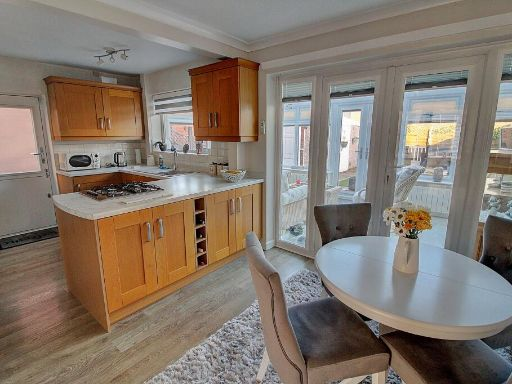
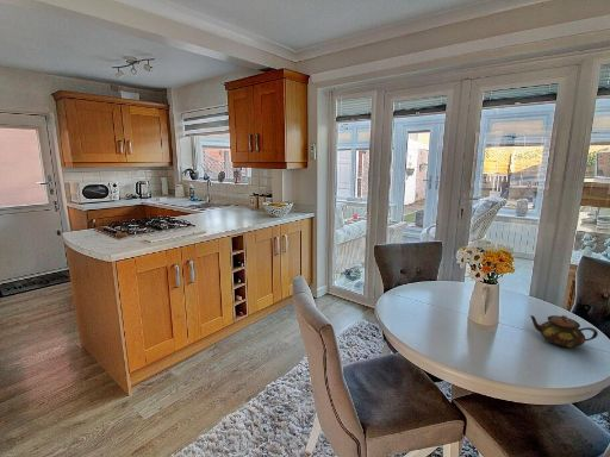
+ teapot (561, 328)
